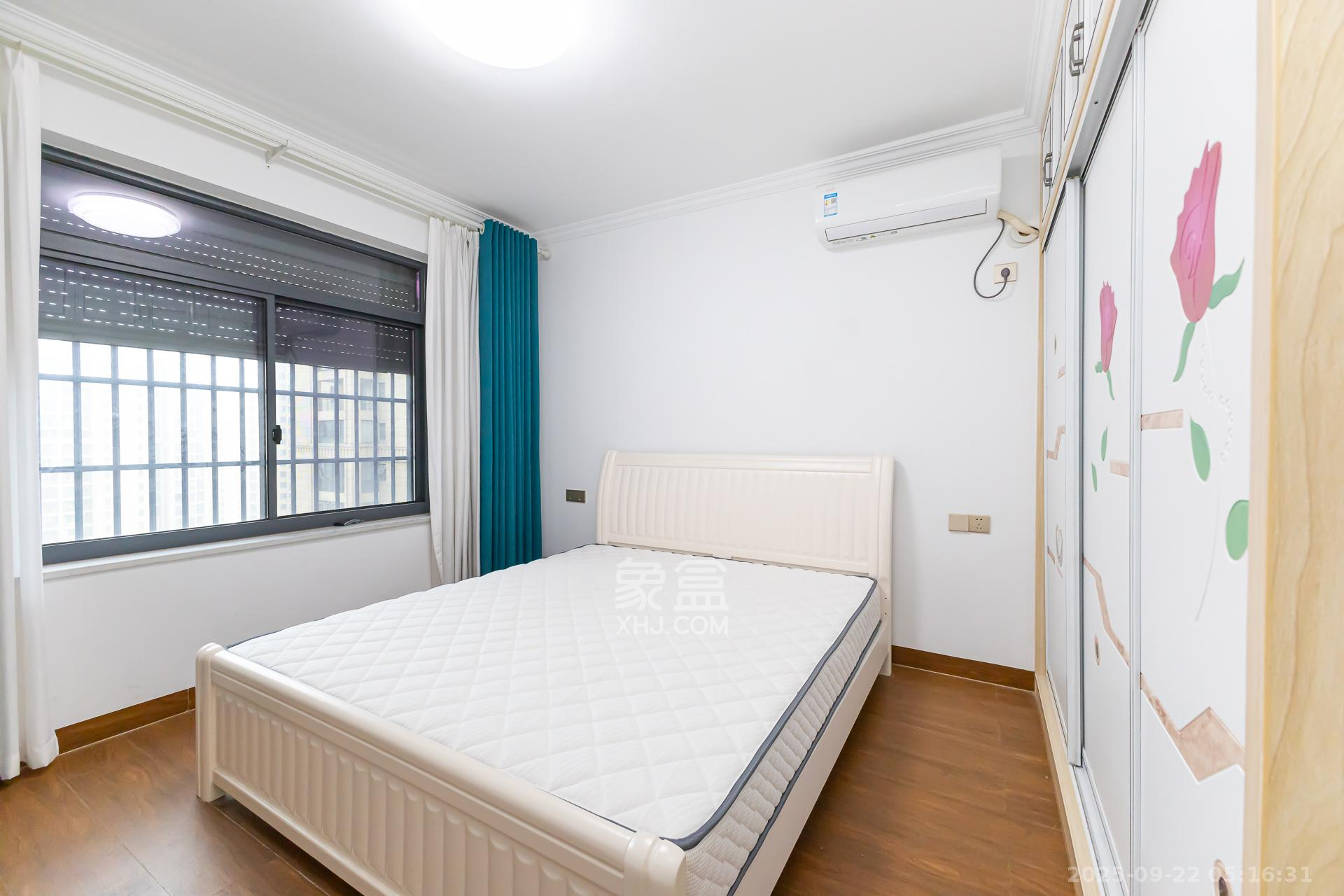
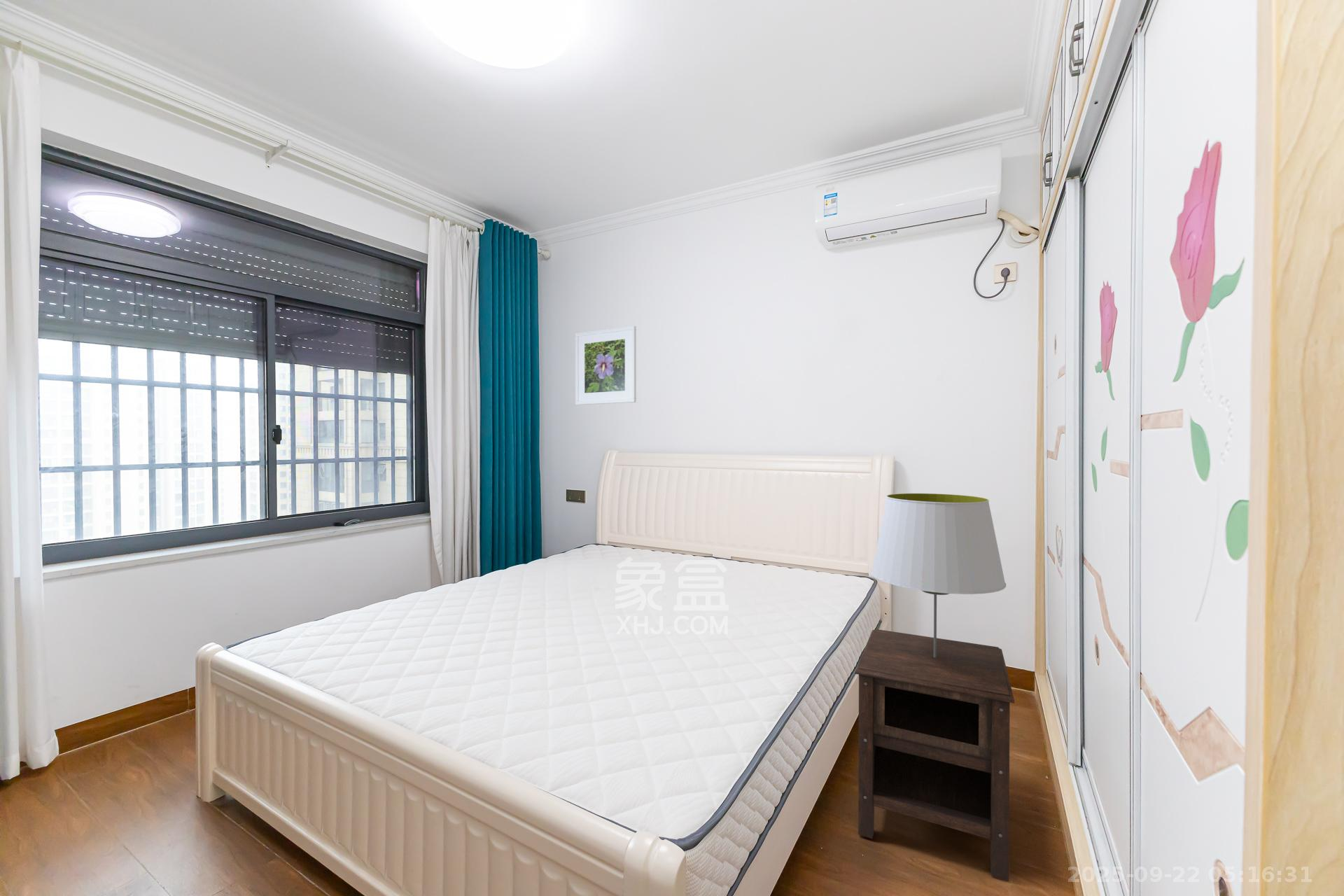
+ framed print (605, 366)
+ table lamp (935, 577)
+ nightstand (932, 736)
